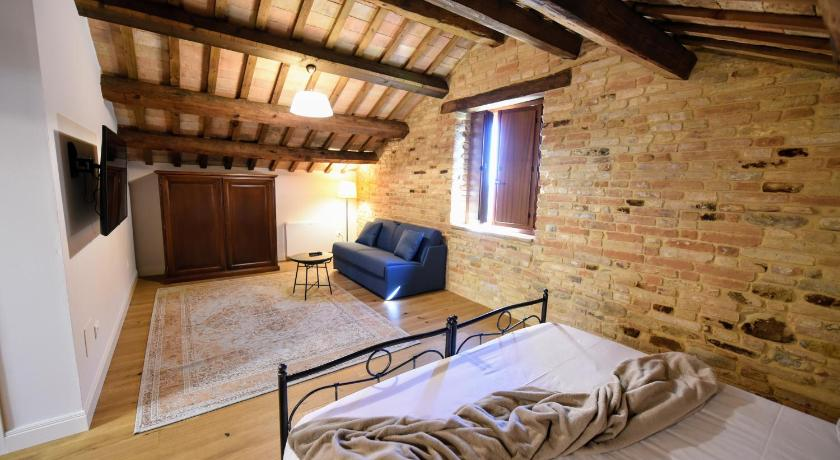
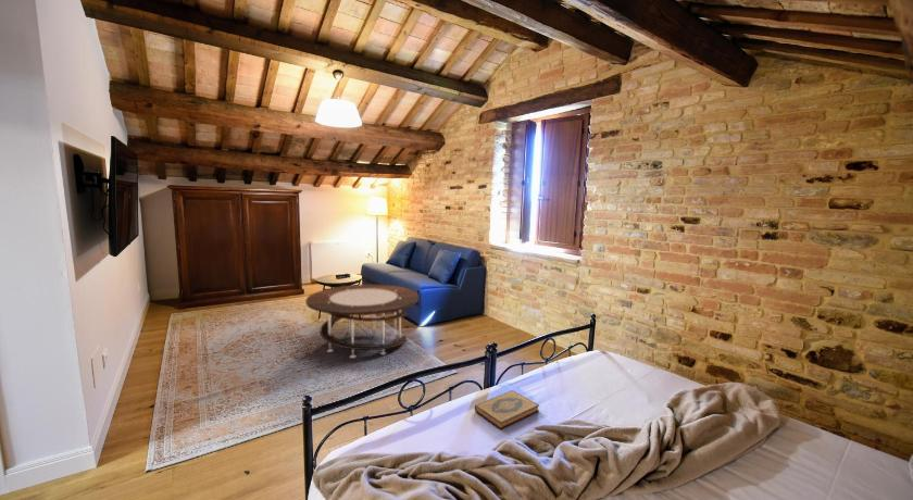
+ coffee table (364, 318)
+ hardback book (506, 408)
